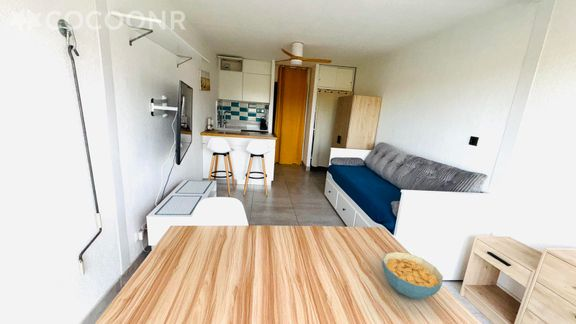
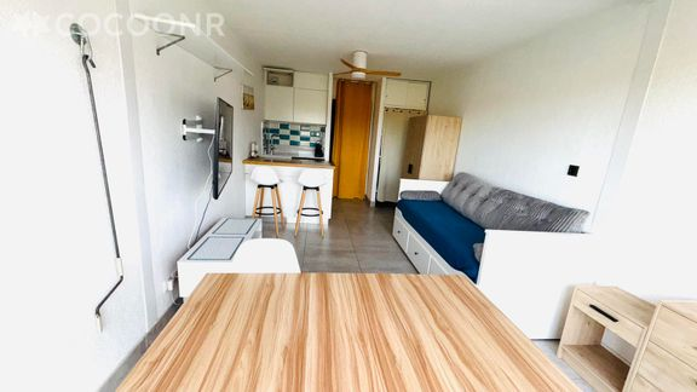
- cereal bowl (408, 279)
